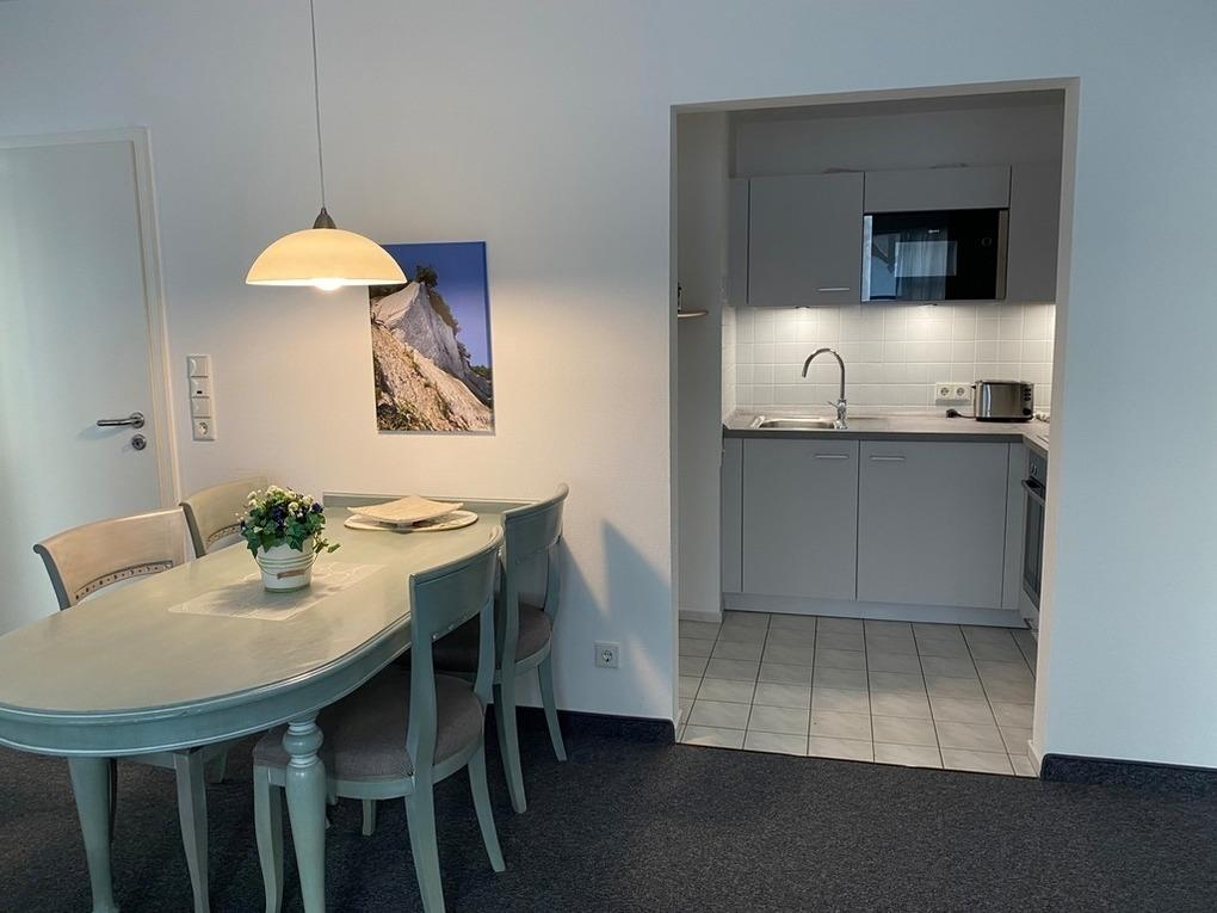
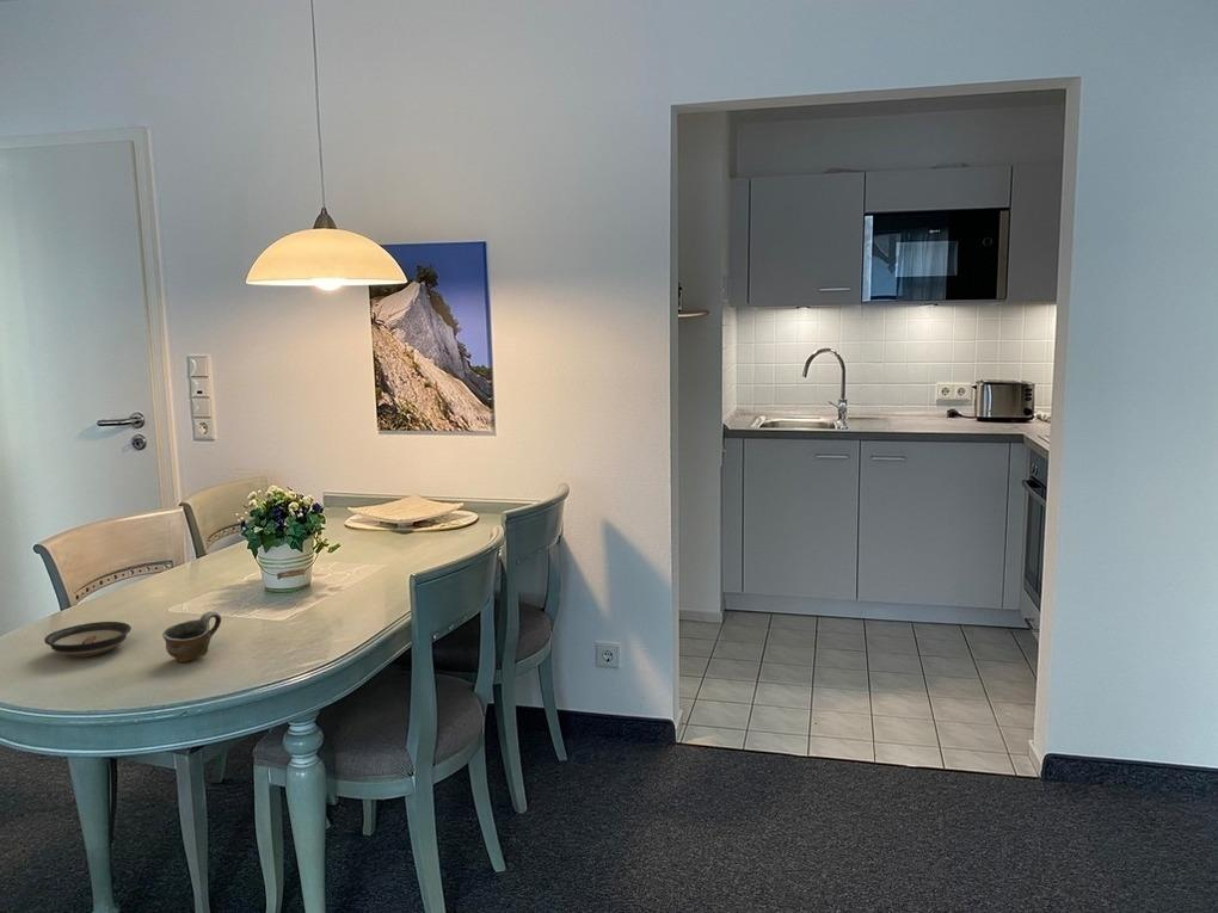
+ cup (191, 637)
+ saucer (88, 641)
